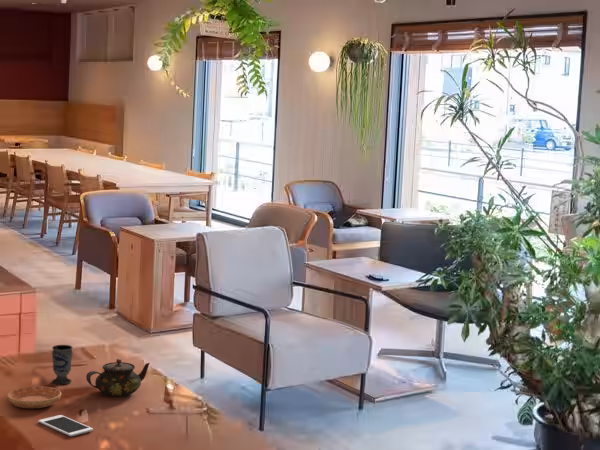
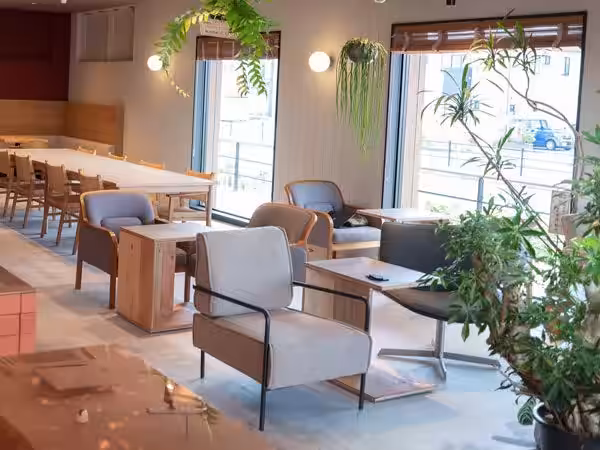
- saucer (34, 397)
- cup (61, 364)
- teapot (119, 375)
- cell phone (65, 425)
